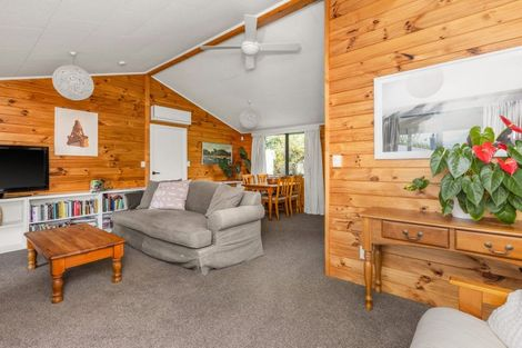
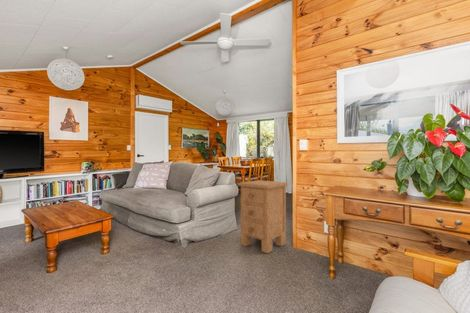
+ nightstand (262, 213)
